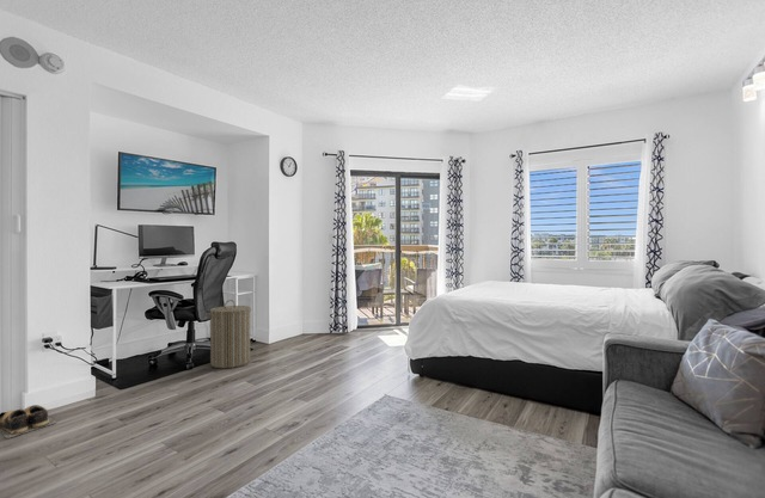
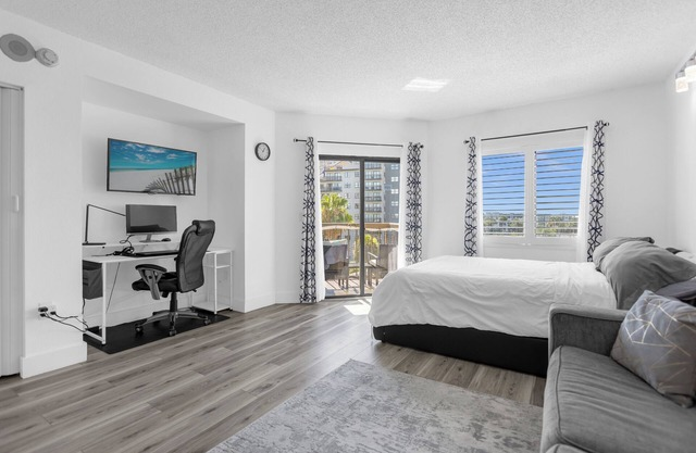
- laundry hamper (231, 331)
- shoes (24, 416)
